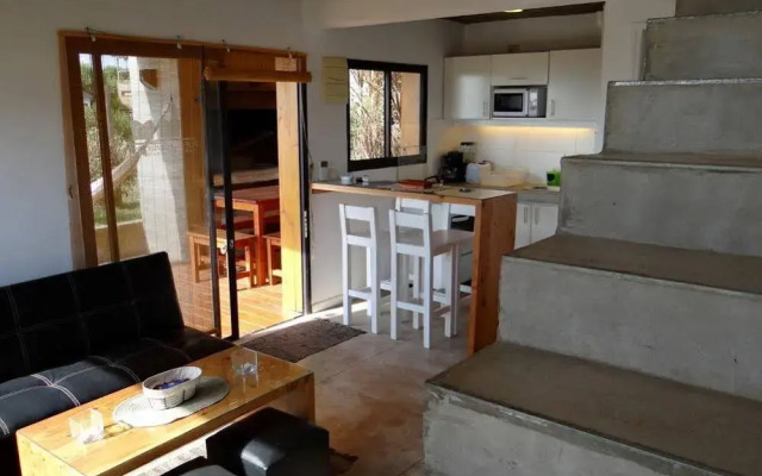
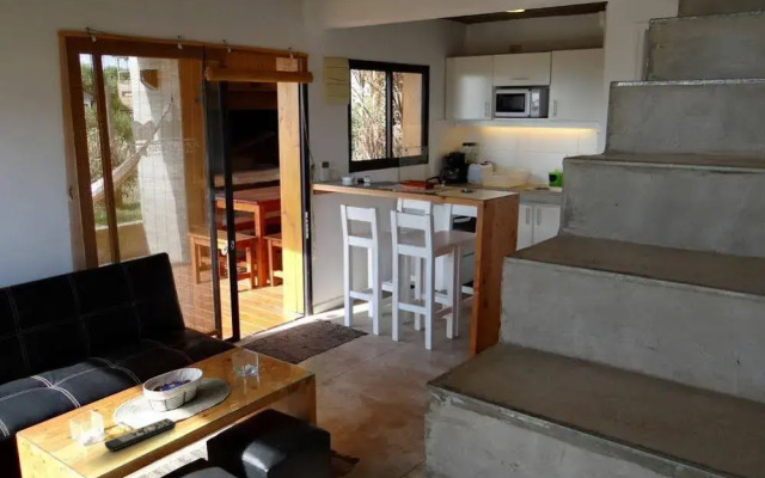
+ remote control (141, 434)
